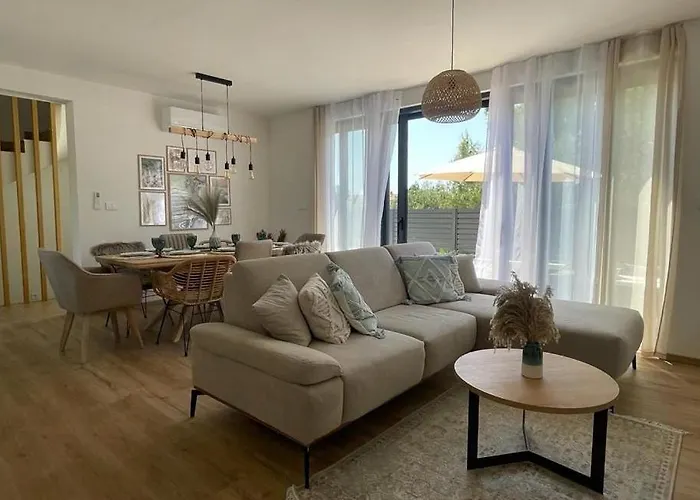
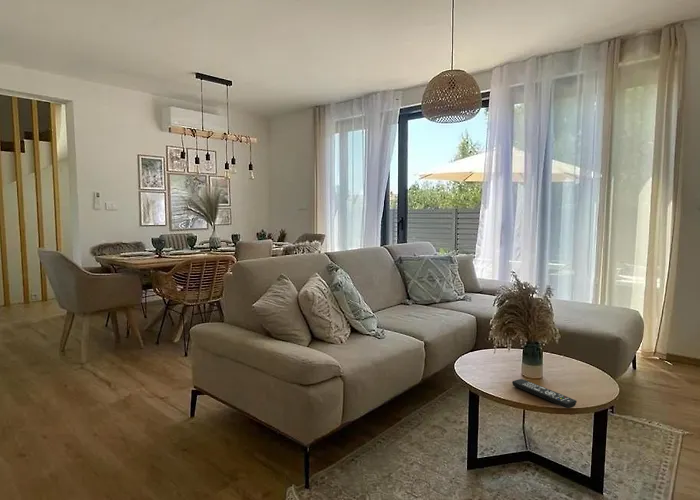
+ remote control (542, 392)
